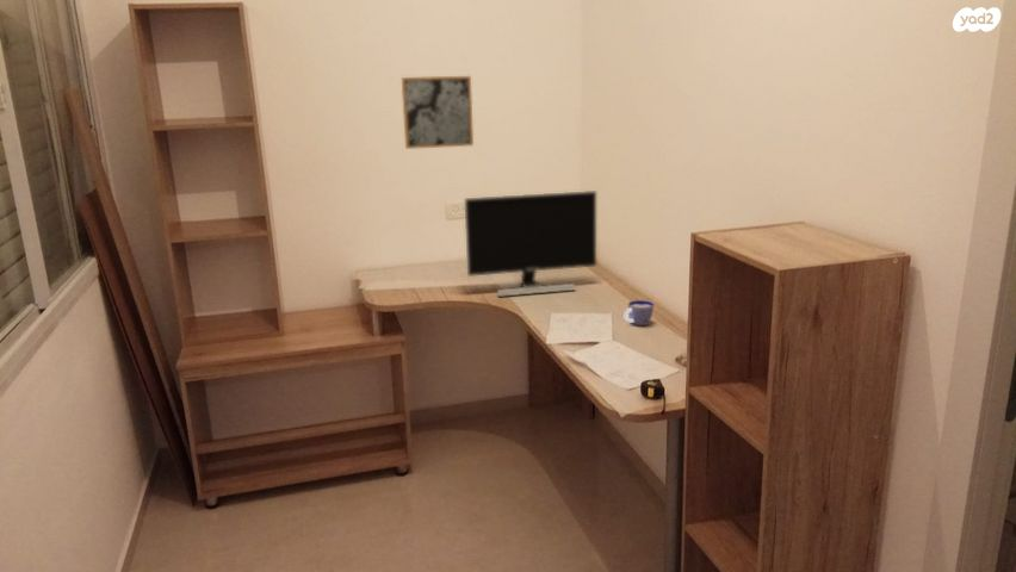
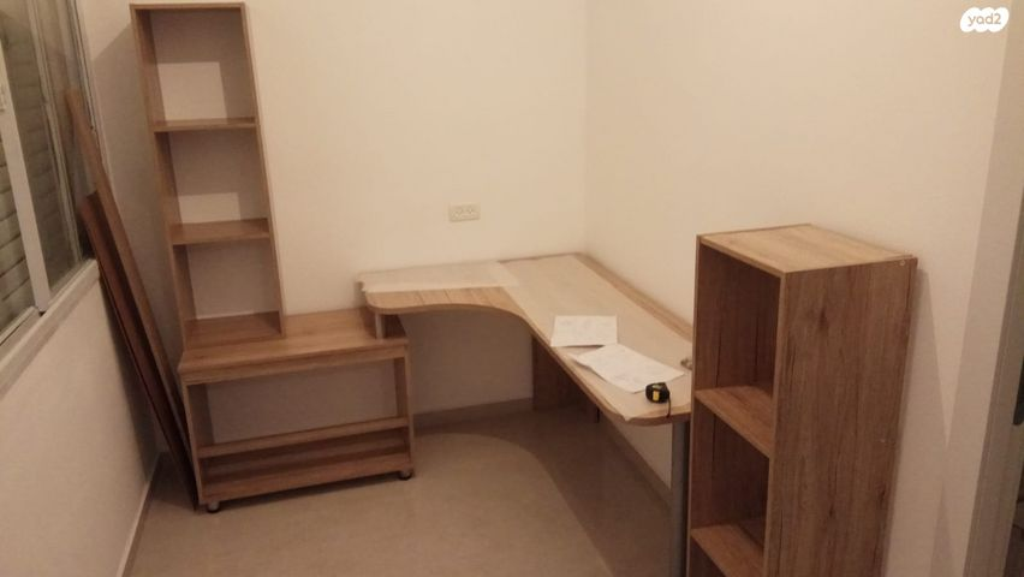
- wall art (438, 112)
- cup (637, 313)
- monitor (531, 241)
